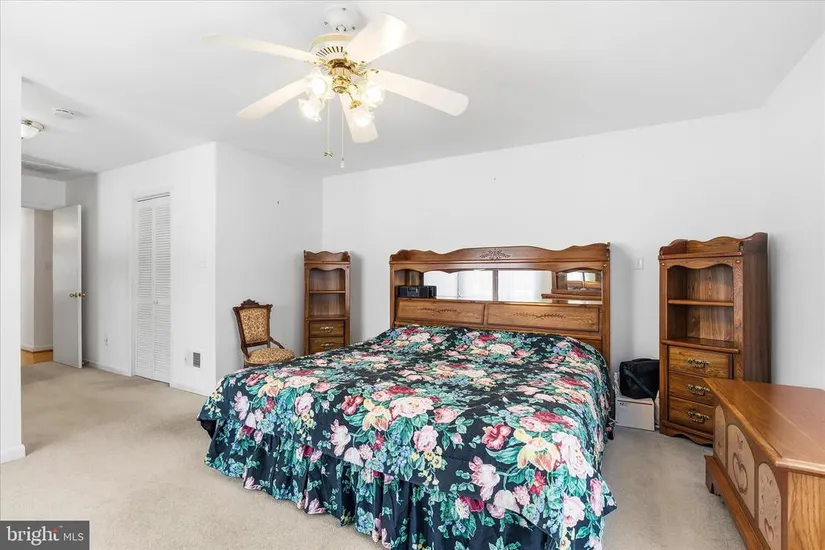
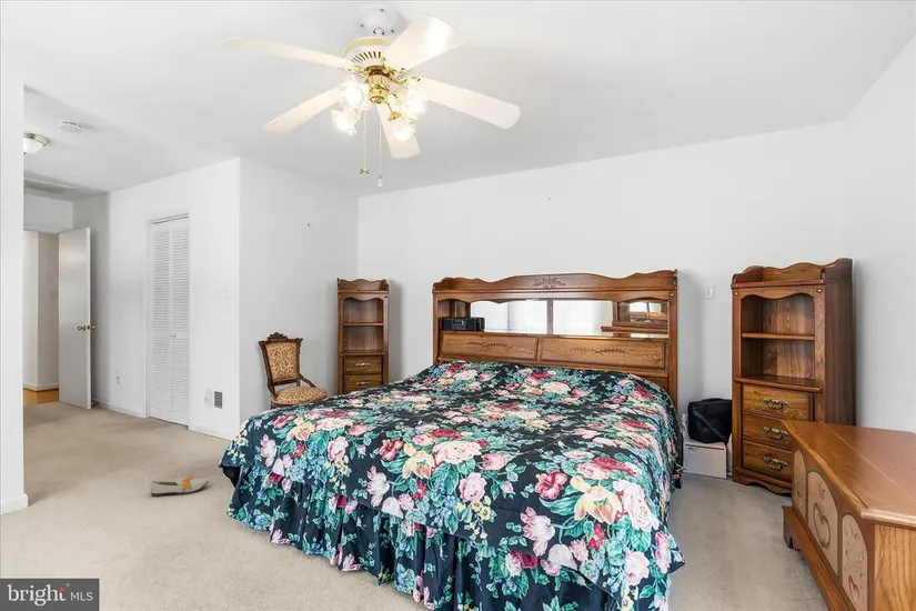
+ shoe (179, 485)
